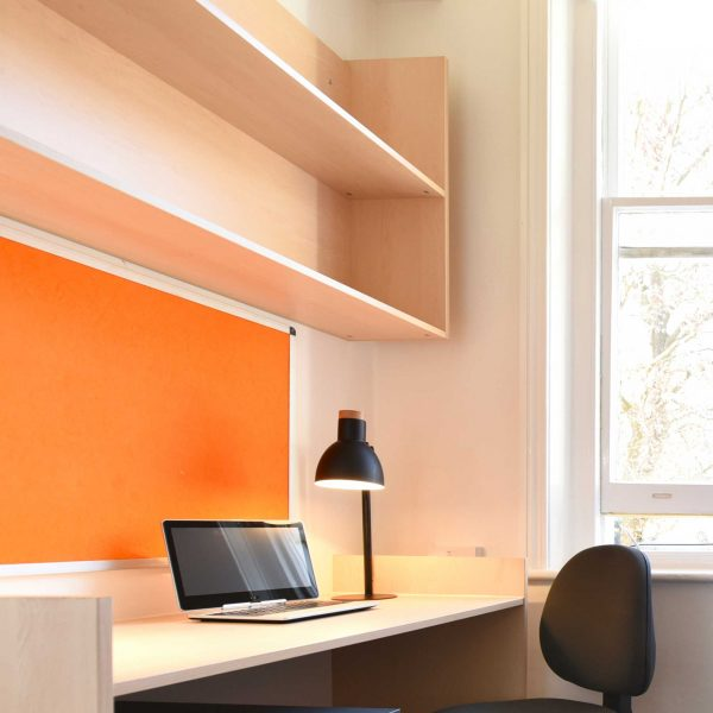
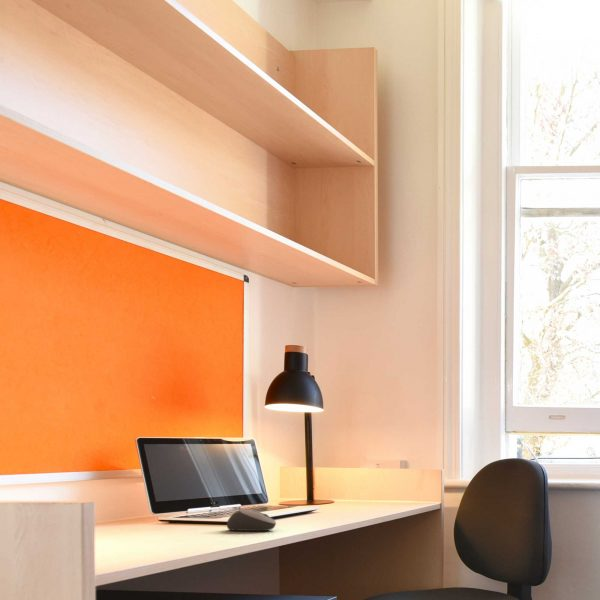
+ computer mouse (251, 519)
